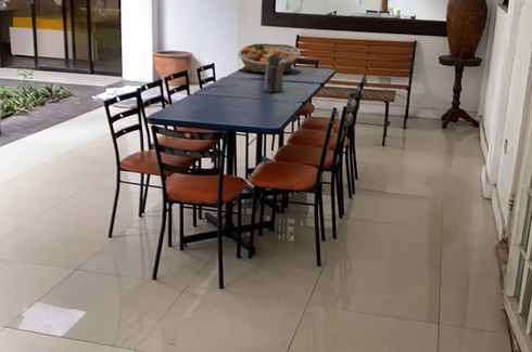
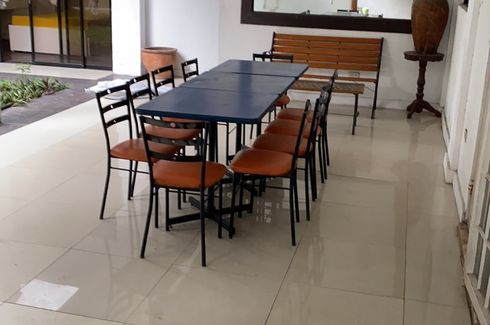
- electric kettle (274, 73)
- fruit basket (268, 56)
